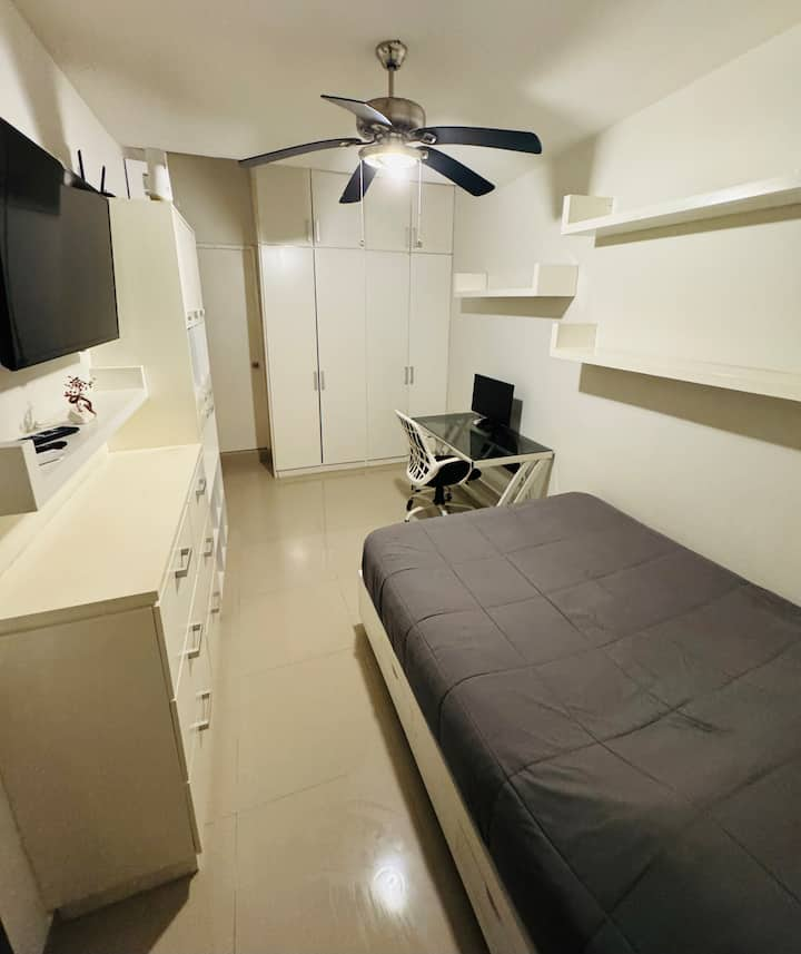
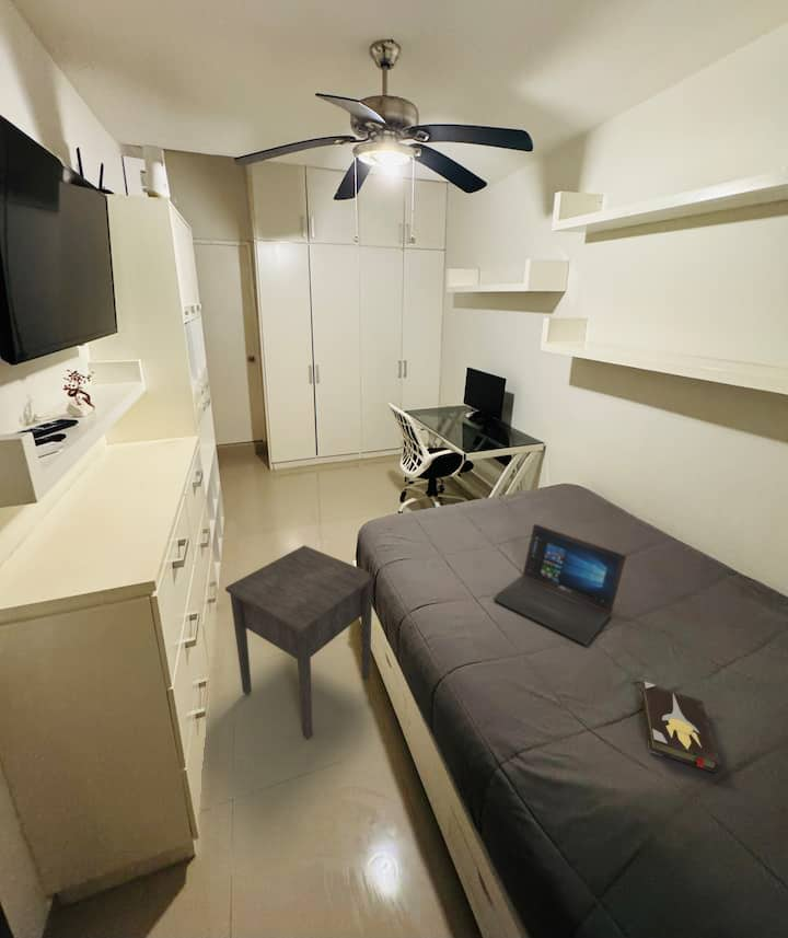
+ hardback book (676, 722)
+ nightstand (305, 635)
+ laptop (557, 578)
